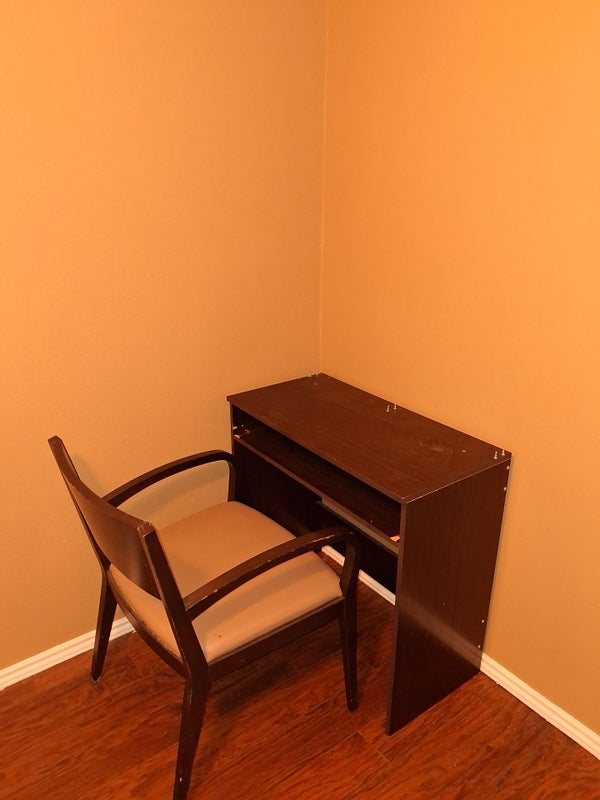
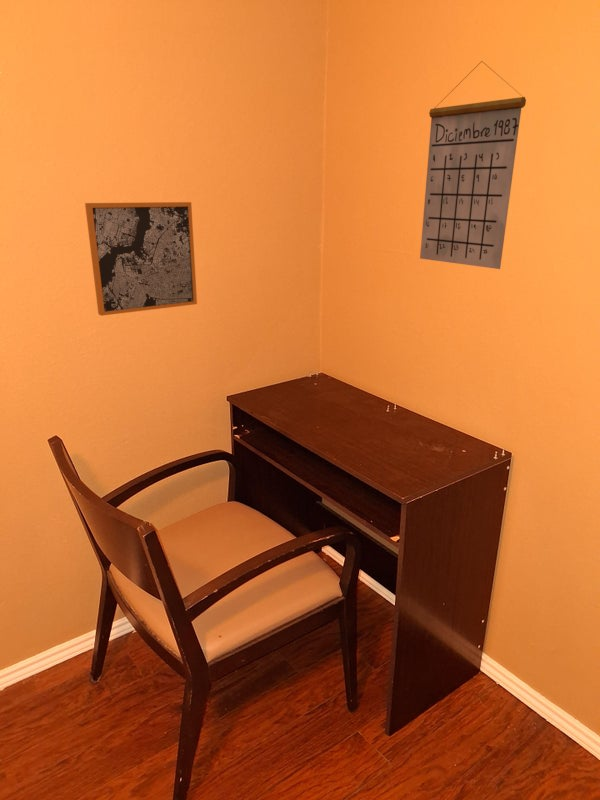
+ calendar (468, 167)
+ wall art (145, 257)
